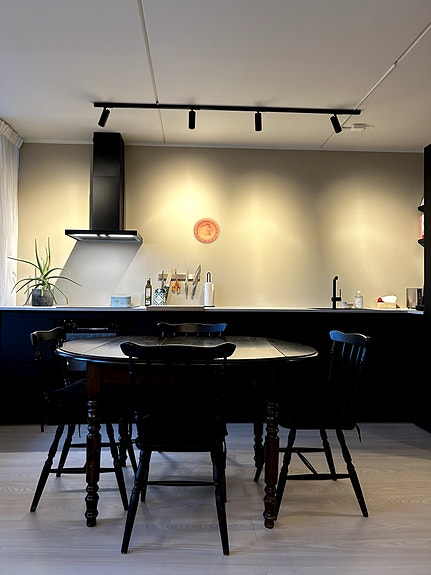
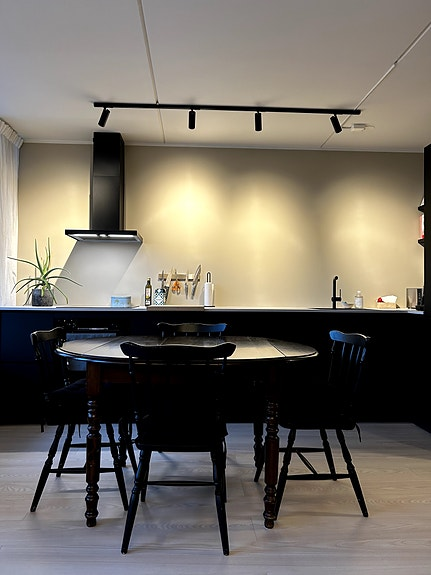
- decorative plate (206, 230)
